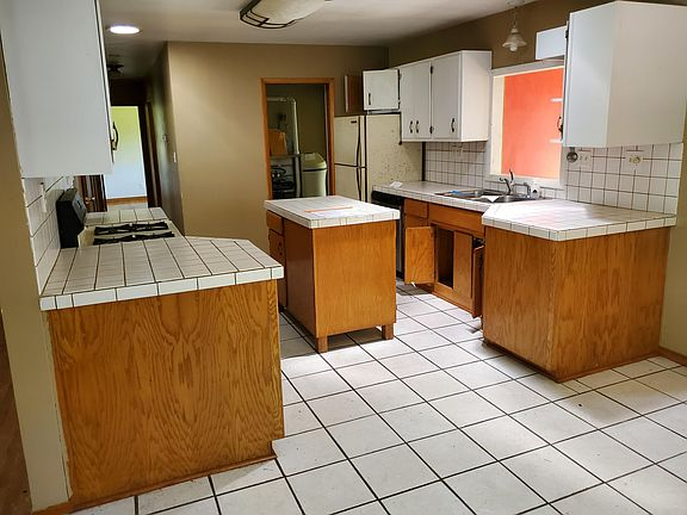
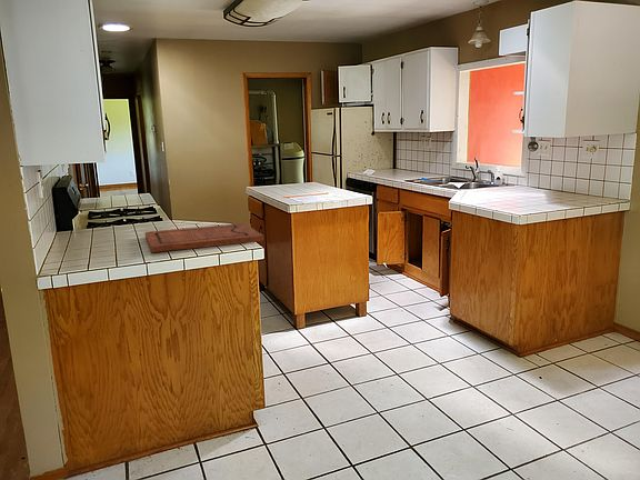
+ cutting board (202, 236)
